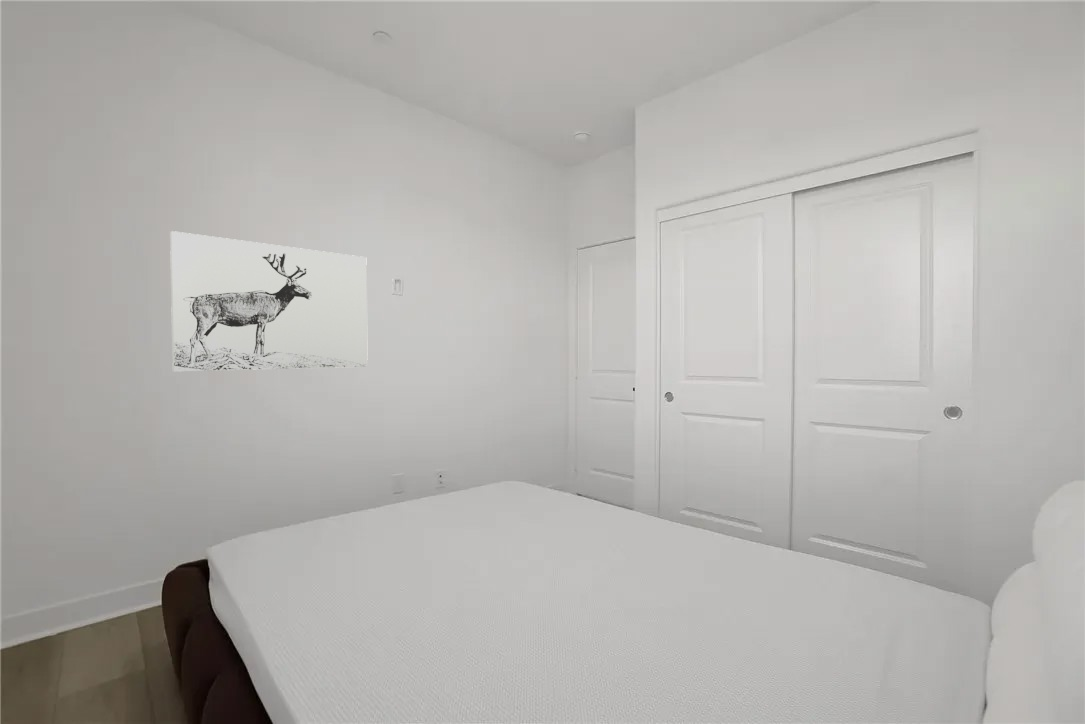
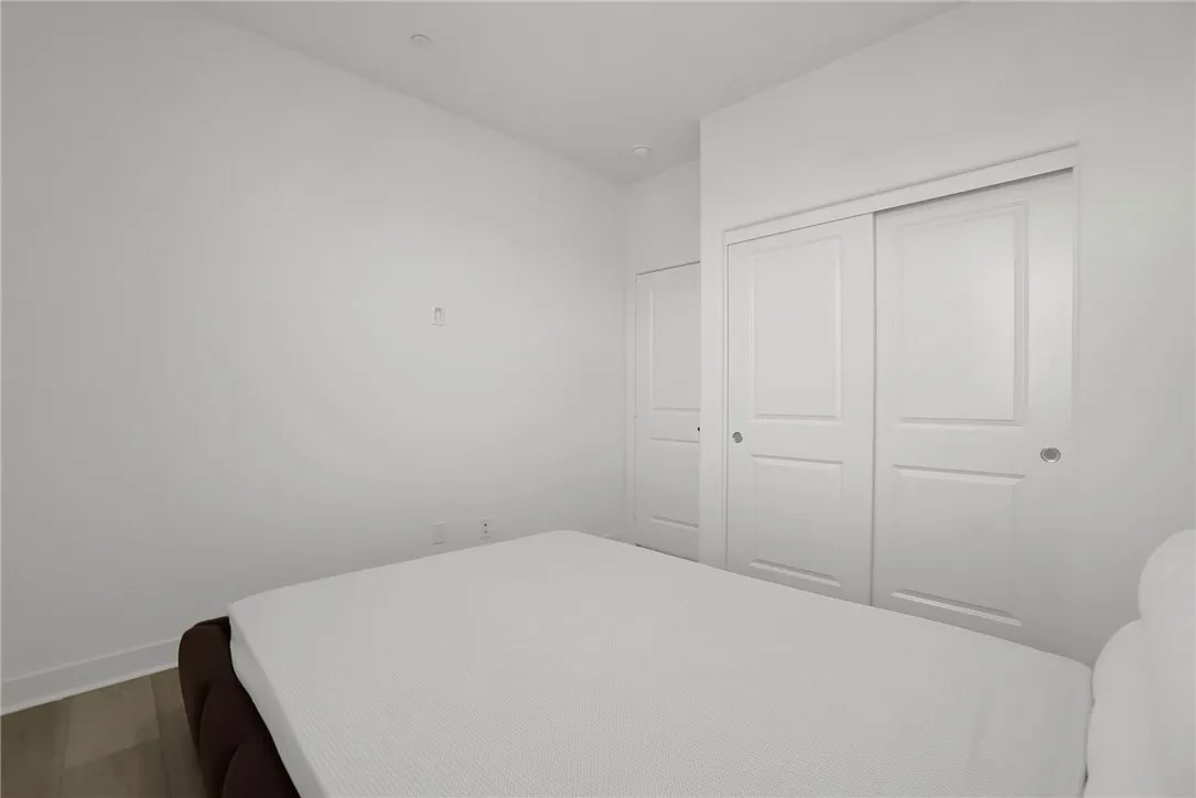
- wall art (280, 307)
